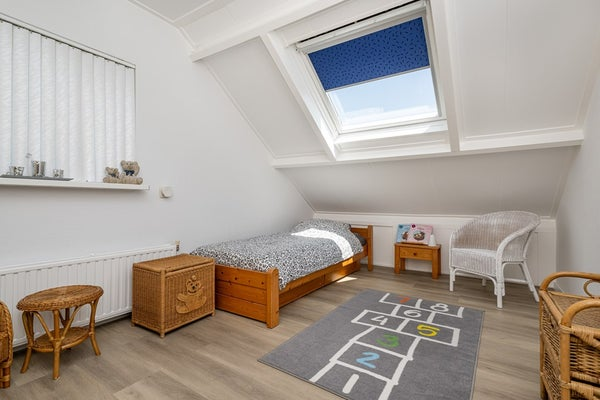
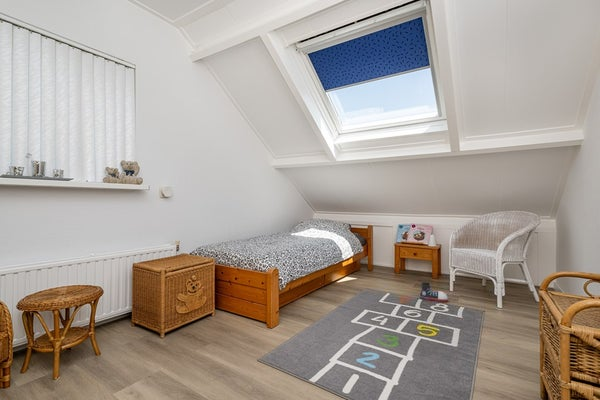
+ shoe (433, 291)
